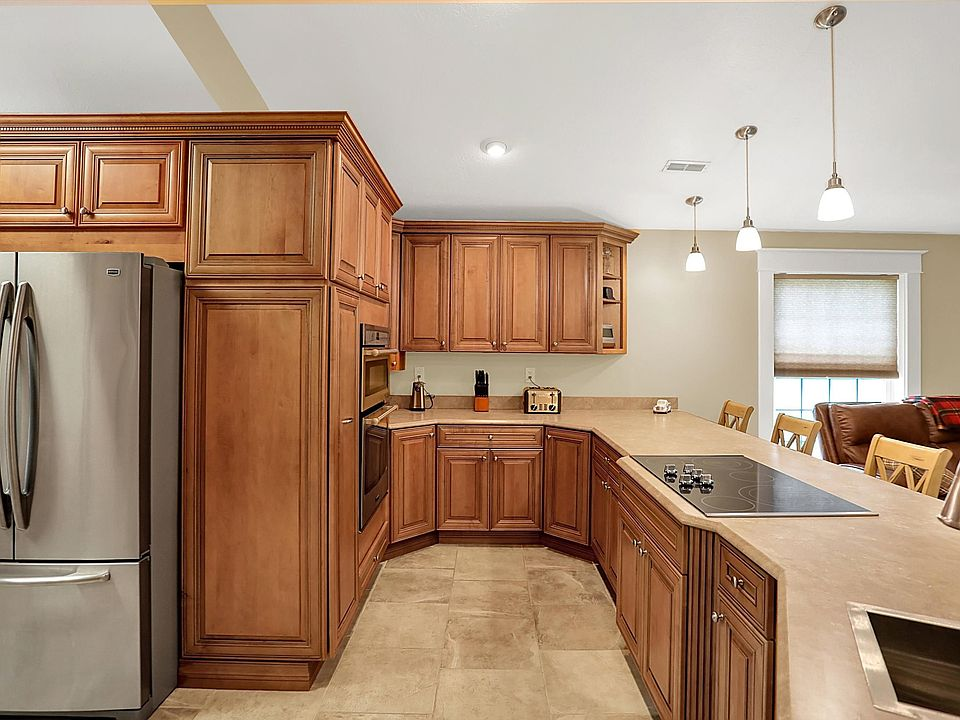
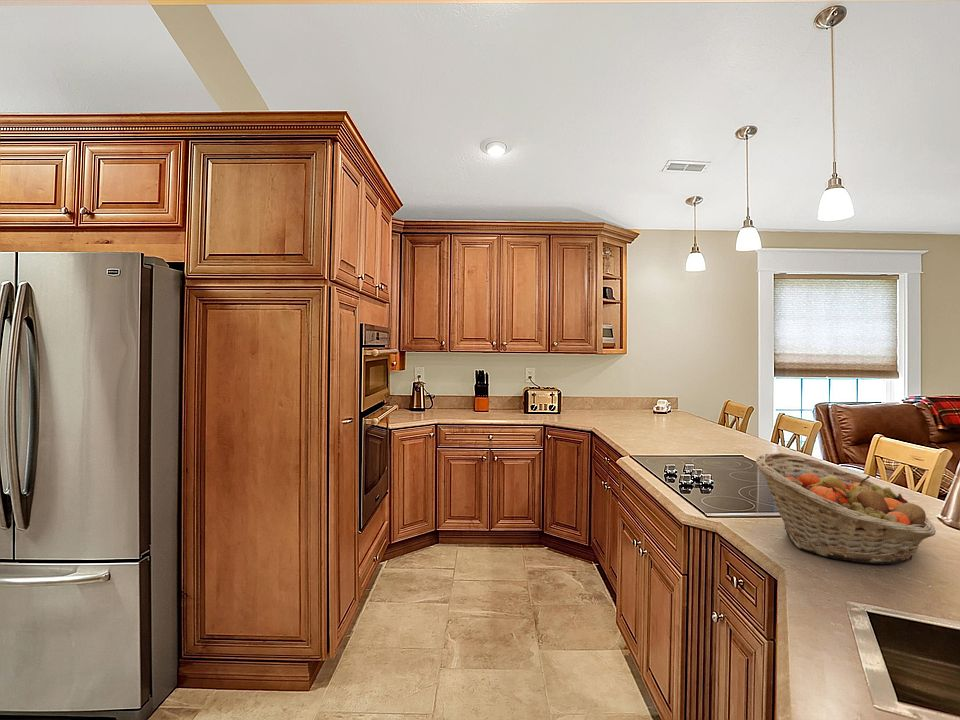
+ fruit basket (838, 502)
